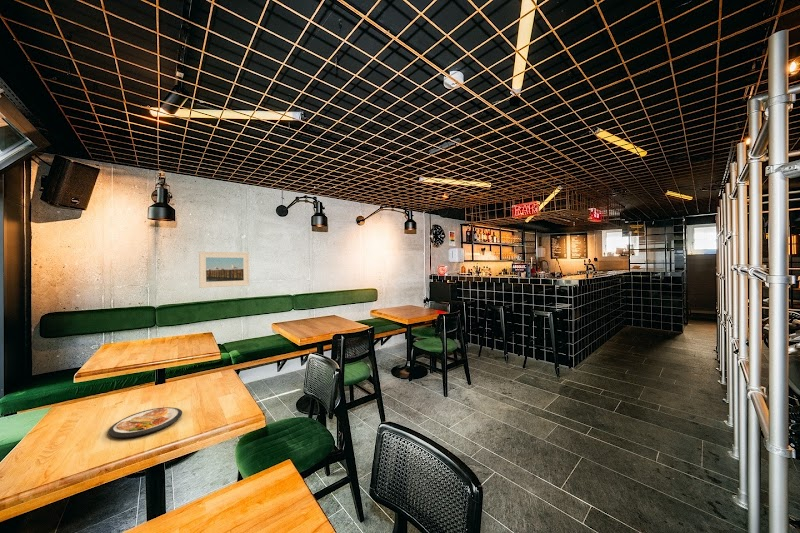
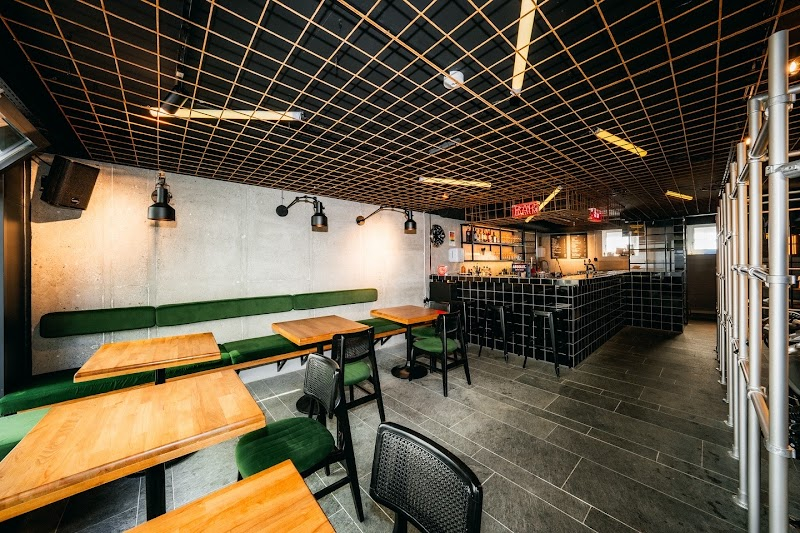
- dish (147, 419)
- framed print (225, 269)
